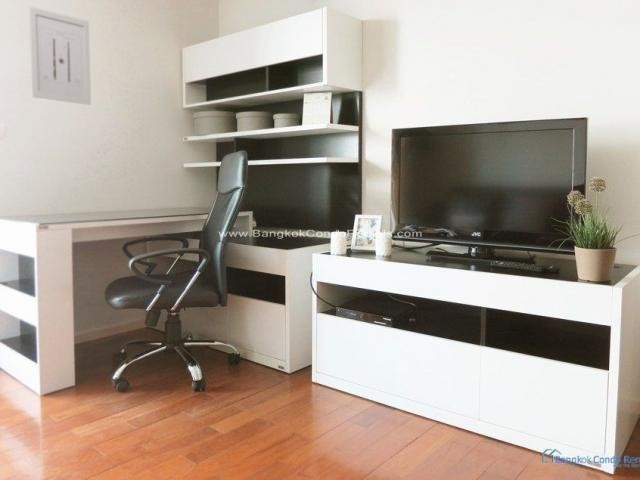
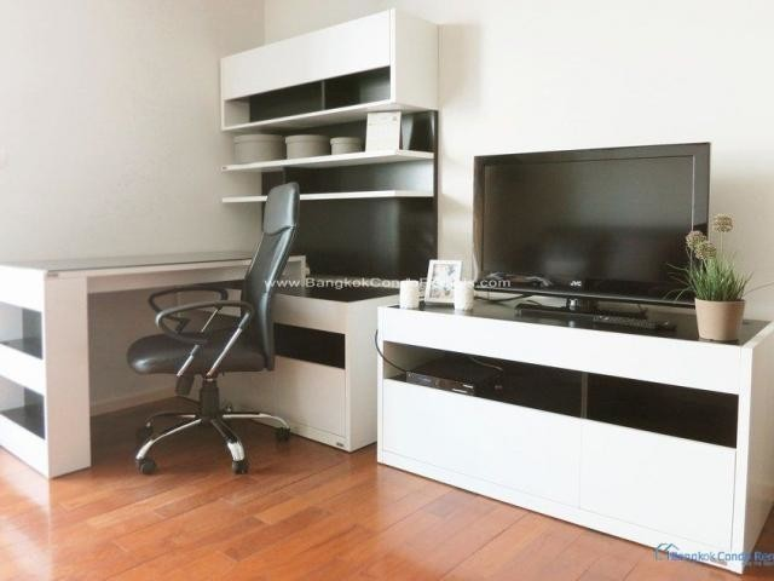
- wall art (61, 57)
